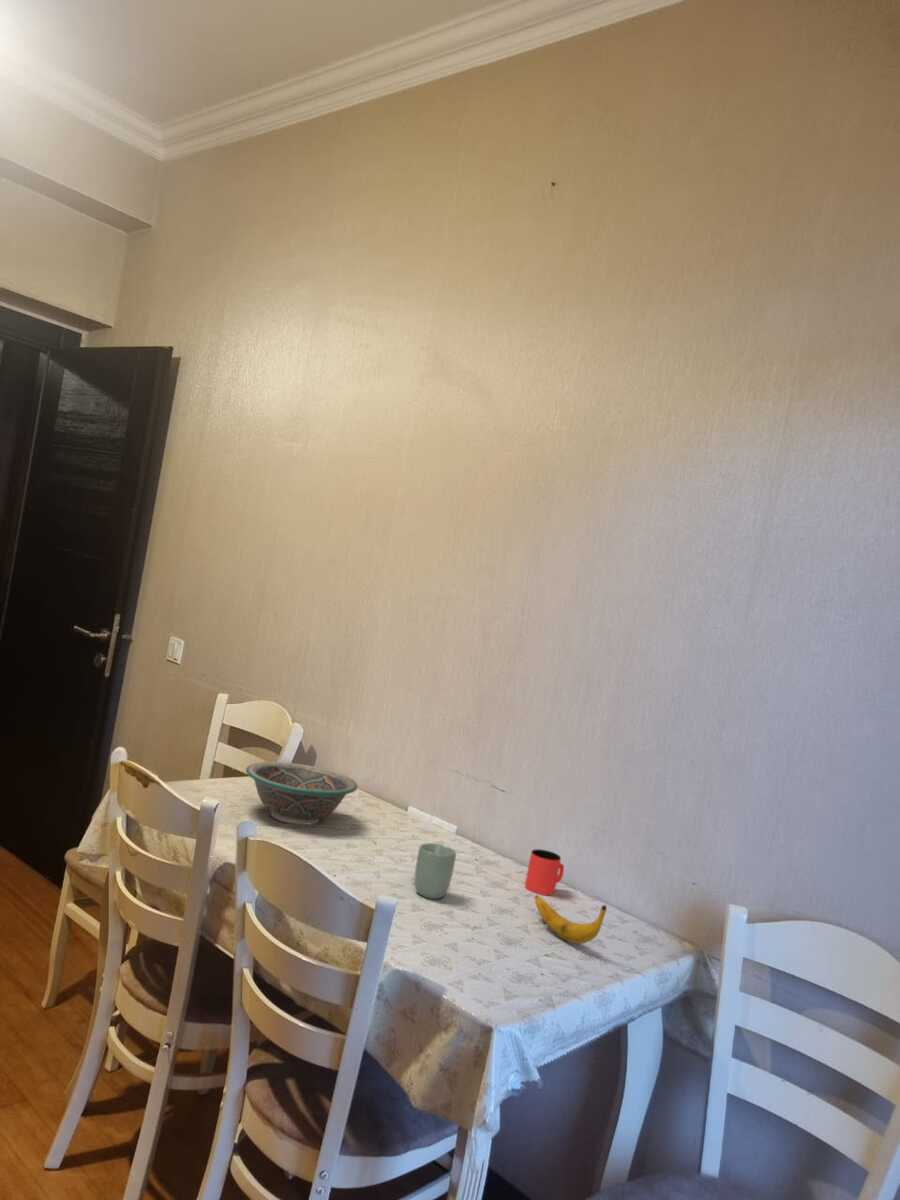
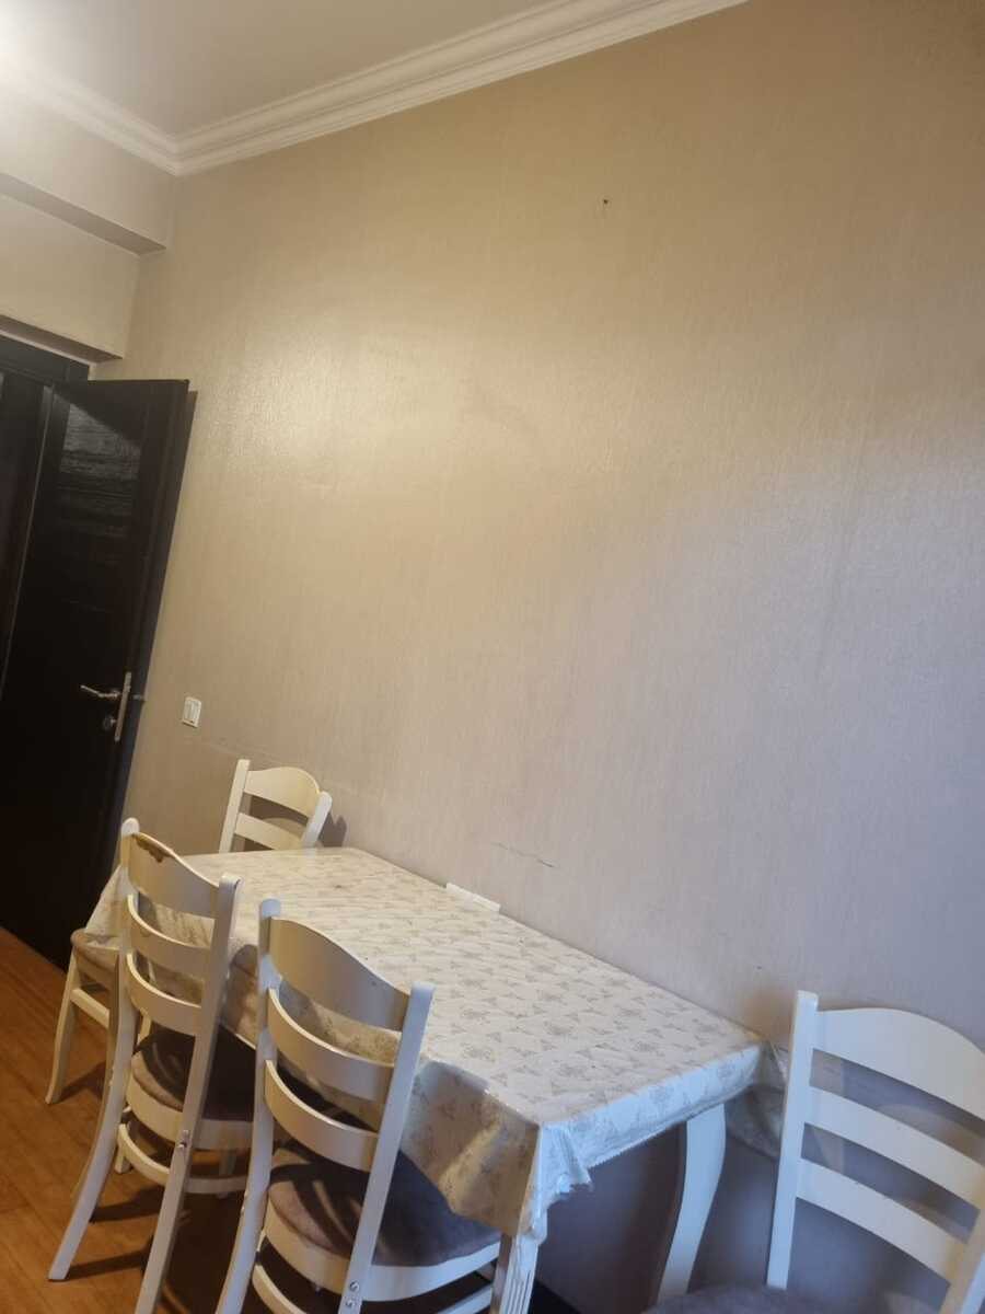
- cup (433, 872)
- cup (547, 872)
- bowl (298, 797)
- banana (564, 918)
